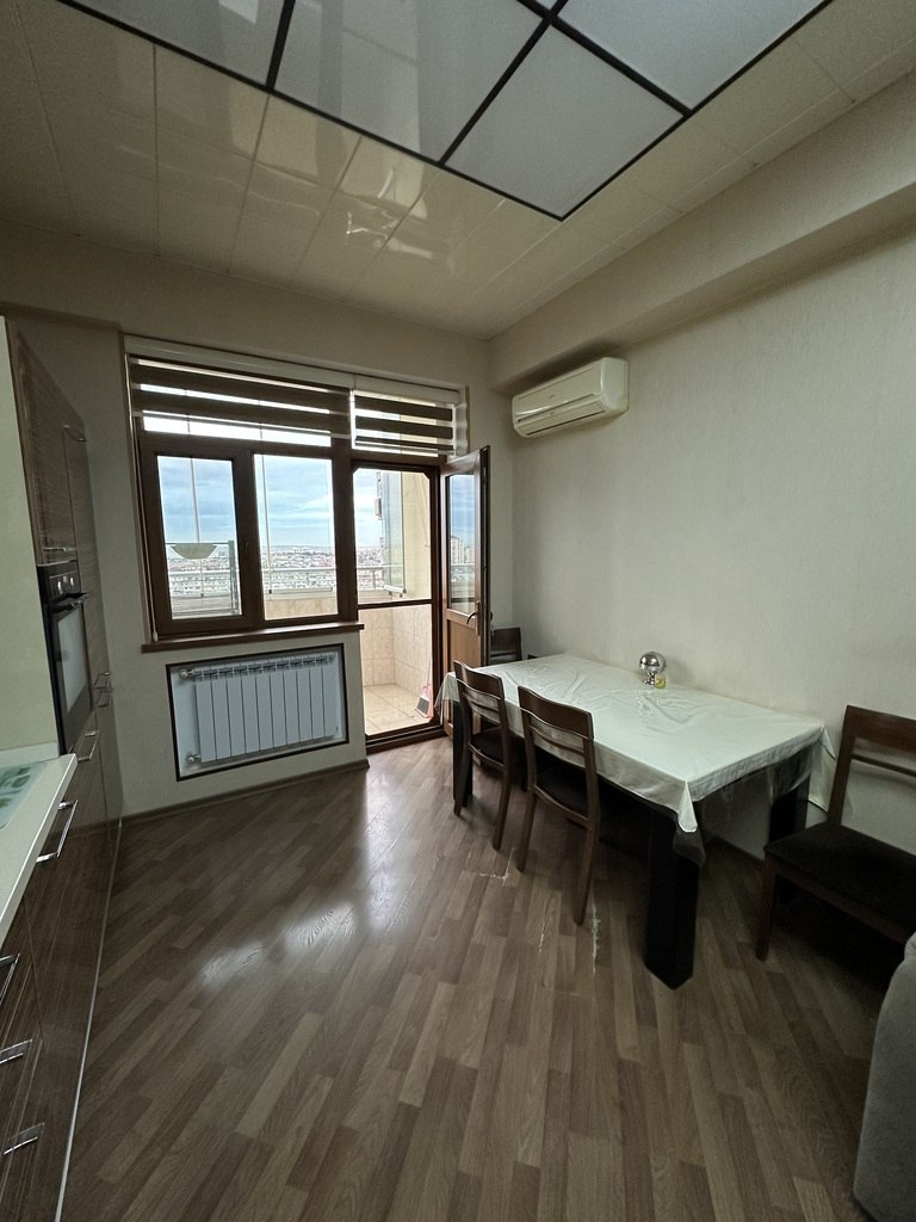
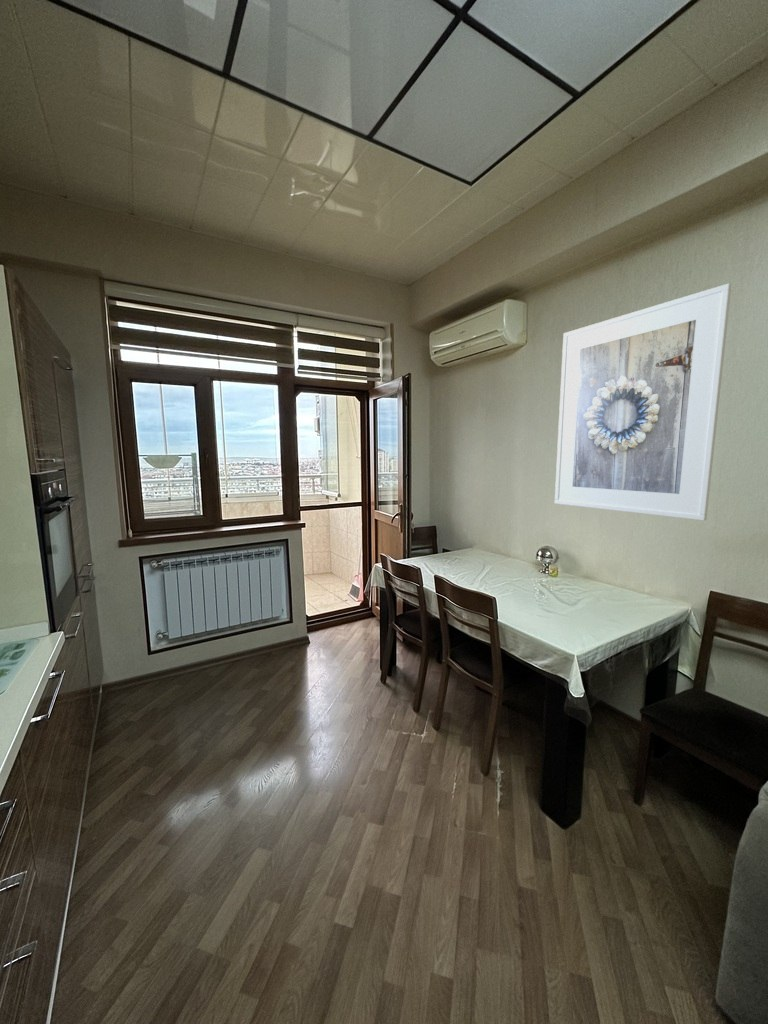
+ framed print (626, 415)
